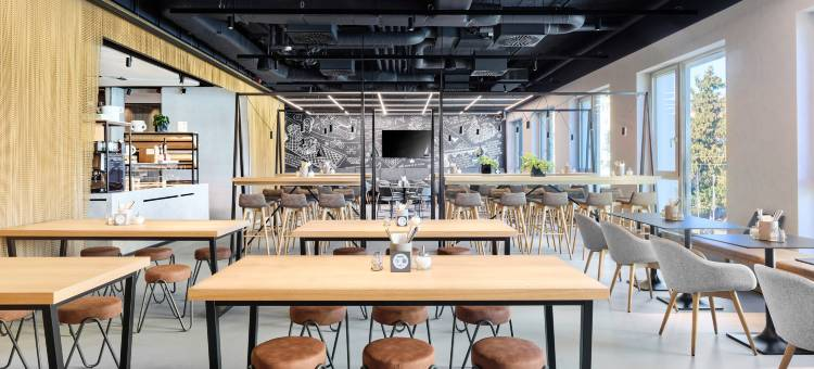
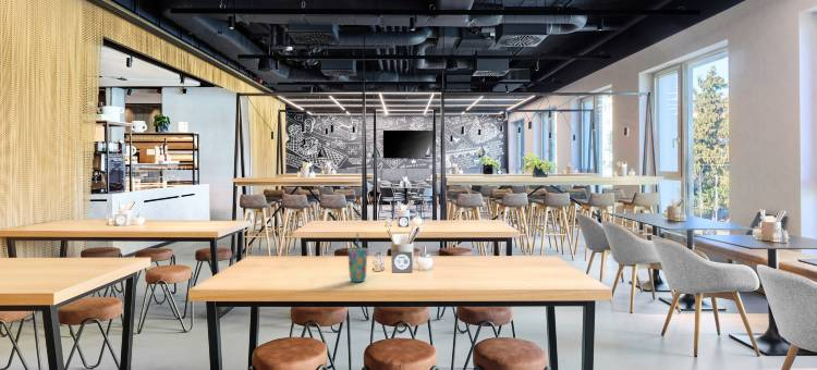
+ cup (357, 257)
